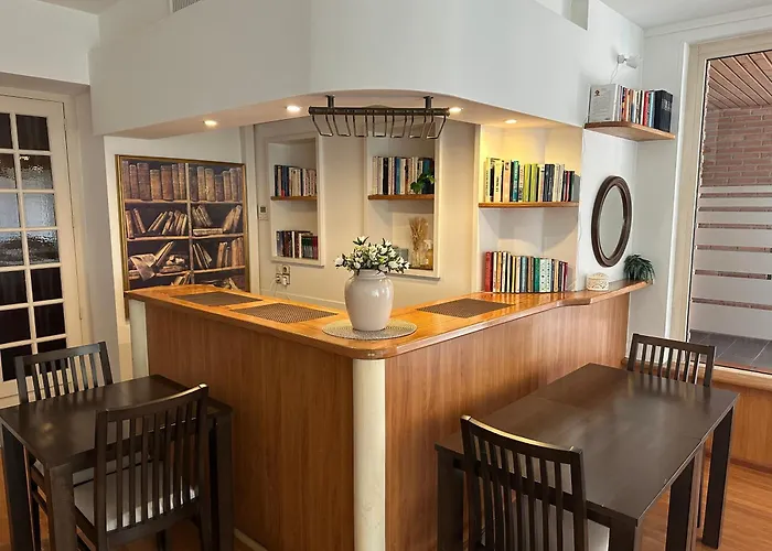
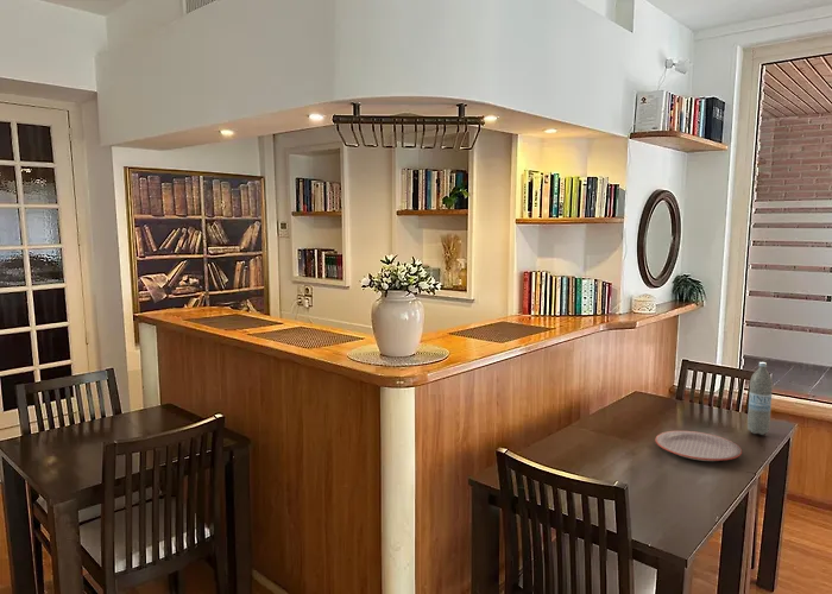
+ plate (697, 447)
+ water bottle (759, 398)
